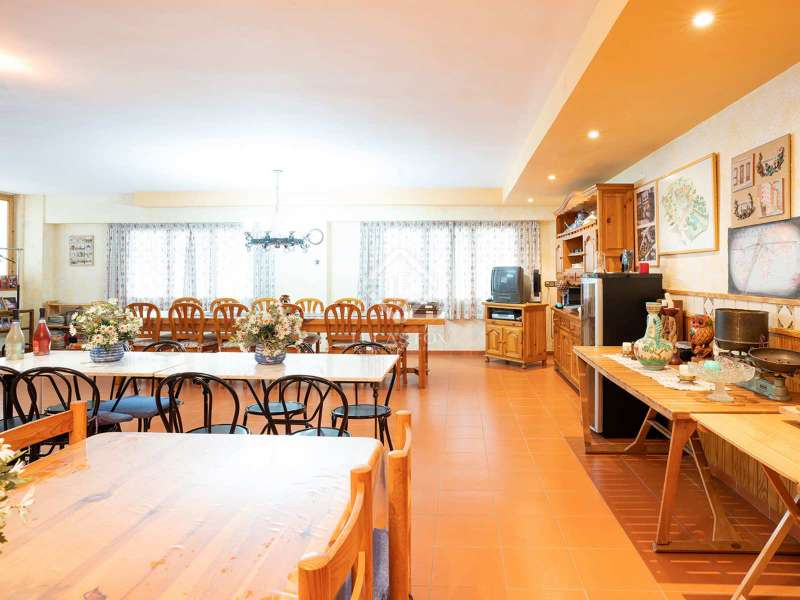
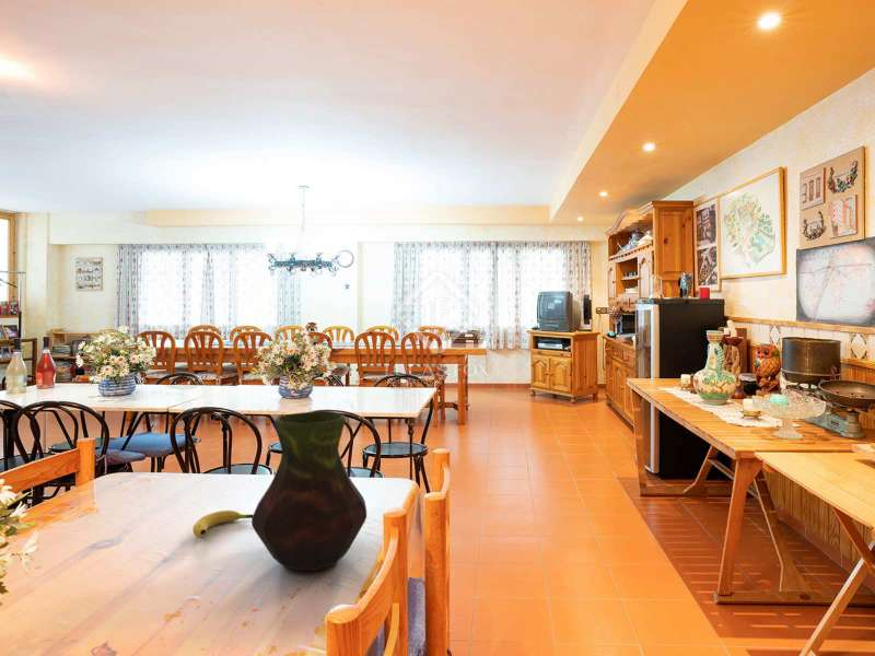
+ fruit (223, 522)
+ vase (311, 489)
